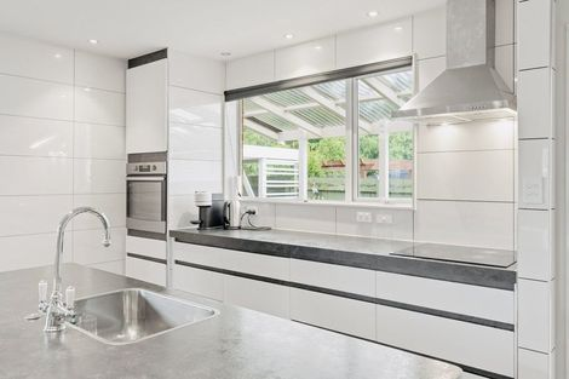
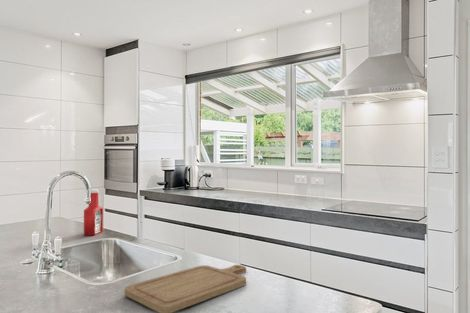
+ soap bottle (93, 211)
+ chopping board (198, 282)
